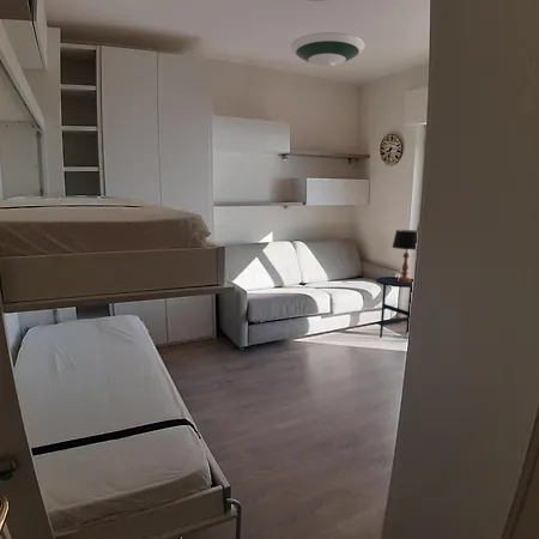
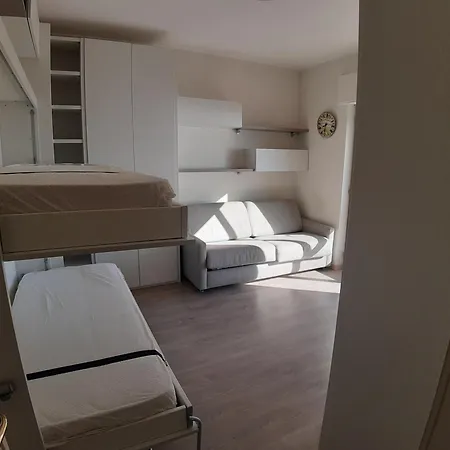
- side table (395, 308)
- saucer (327, 56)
- table lamp (406, 255)
